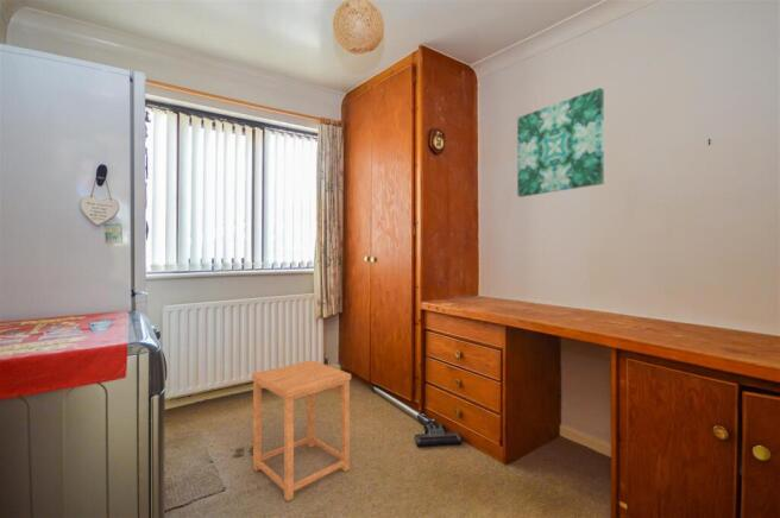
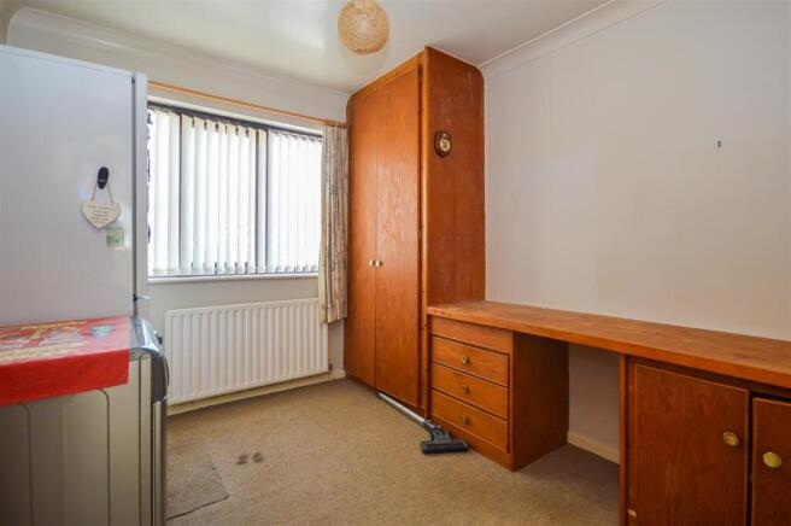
- side table (308, 421)
- wall art (556, 147)
